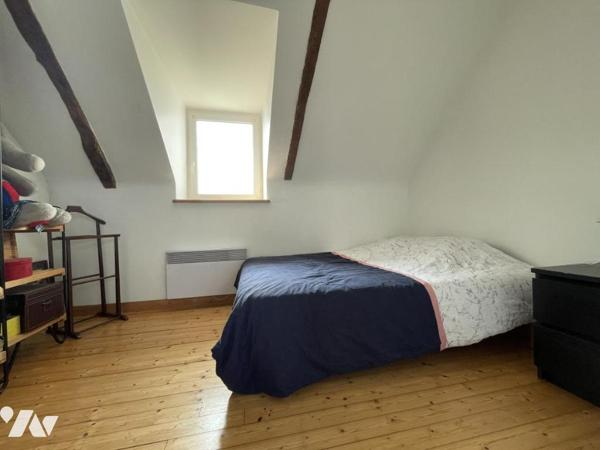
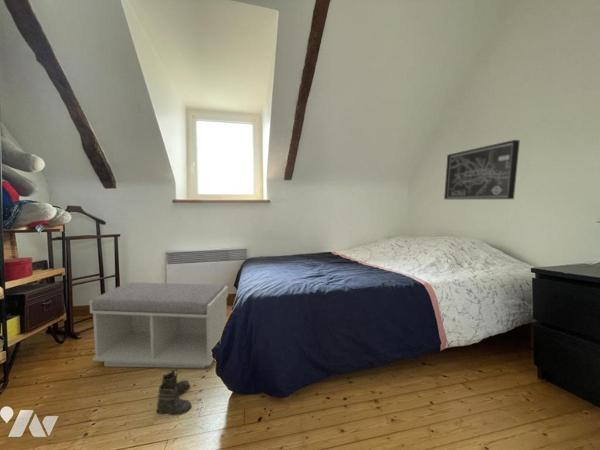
+ boots (175, 390)
+ wall art (476, 174)
+ bench (165, 322)
